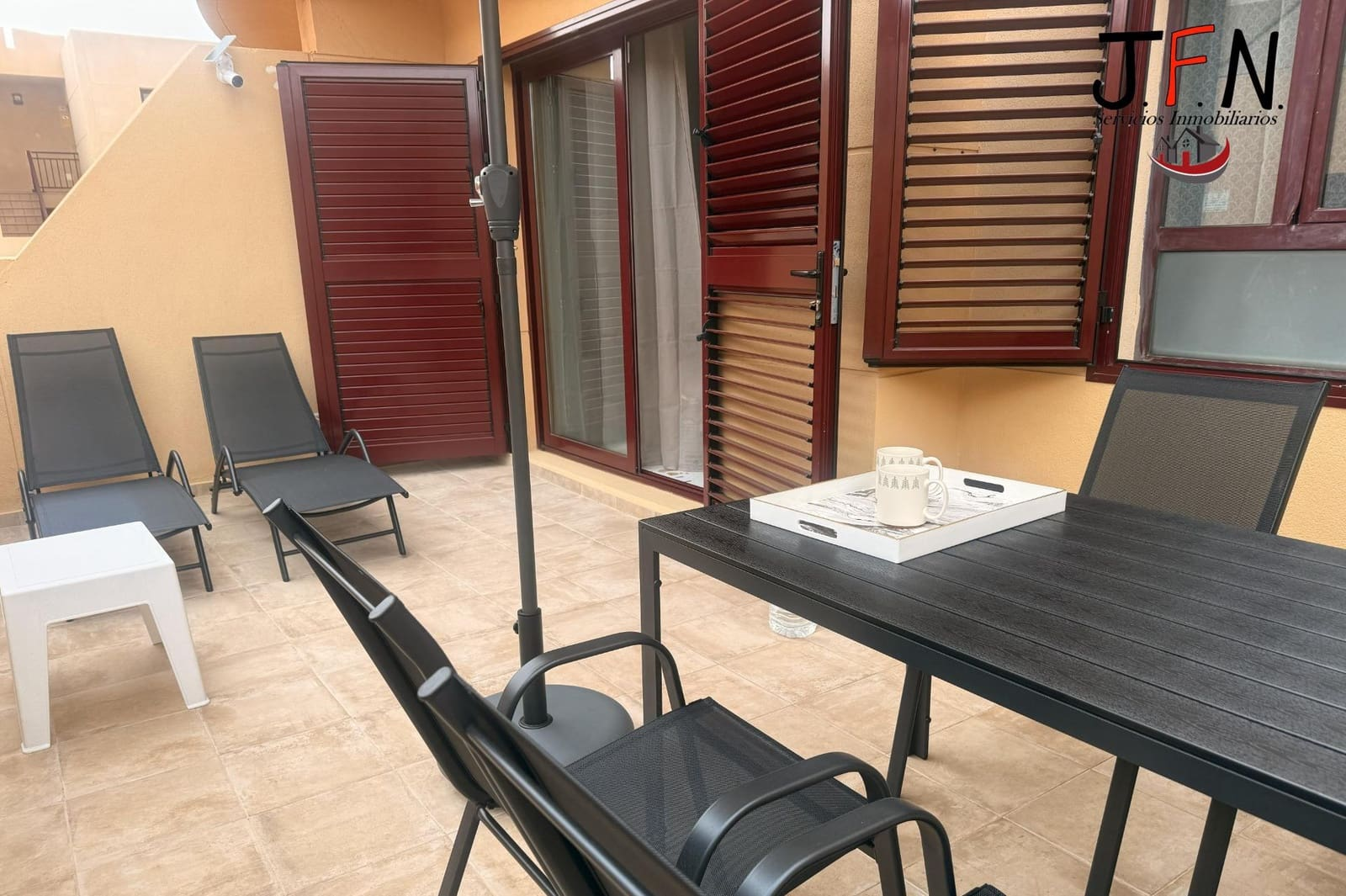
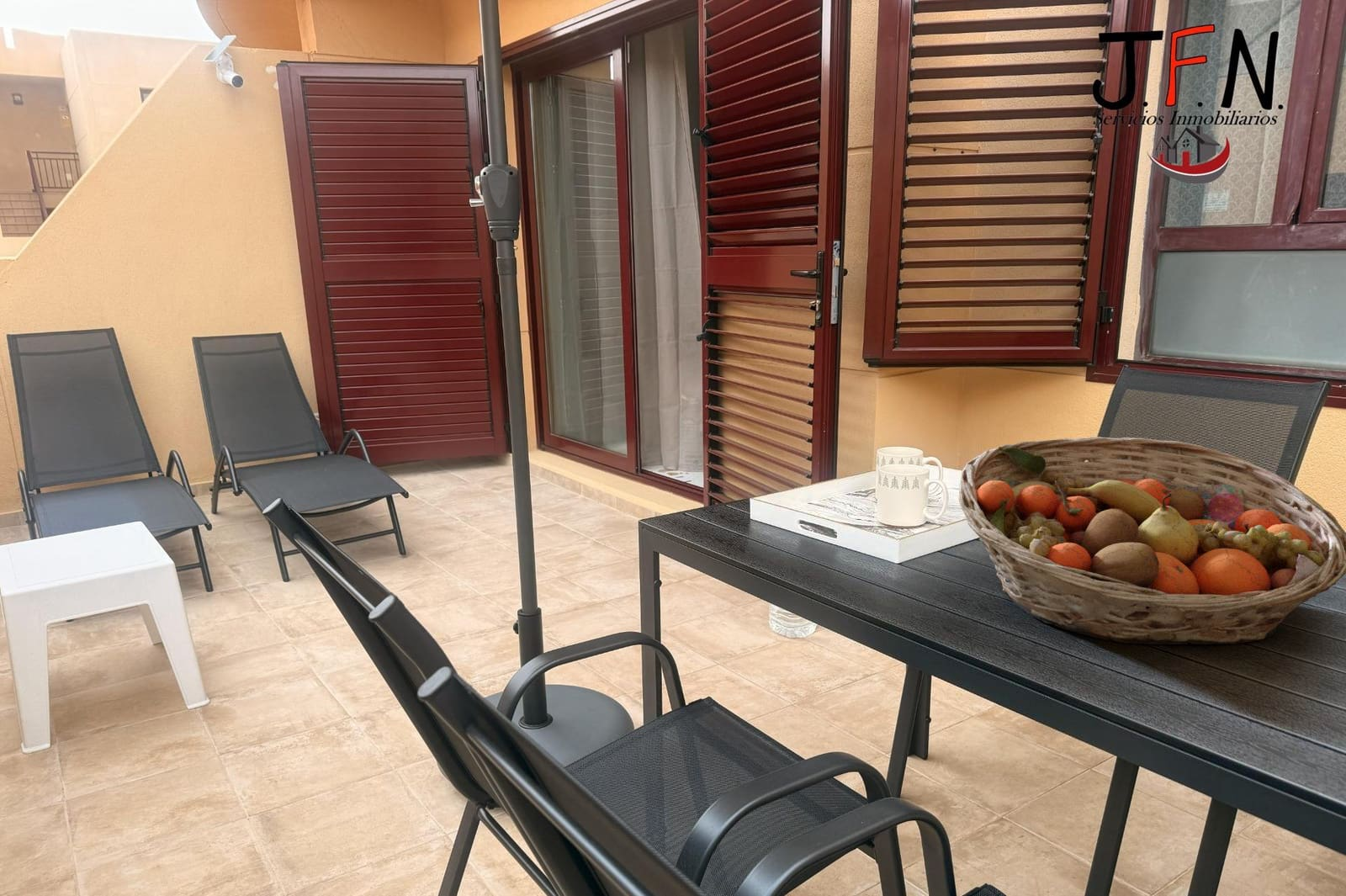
+ fruit basket (1136, 533)
